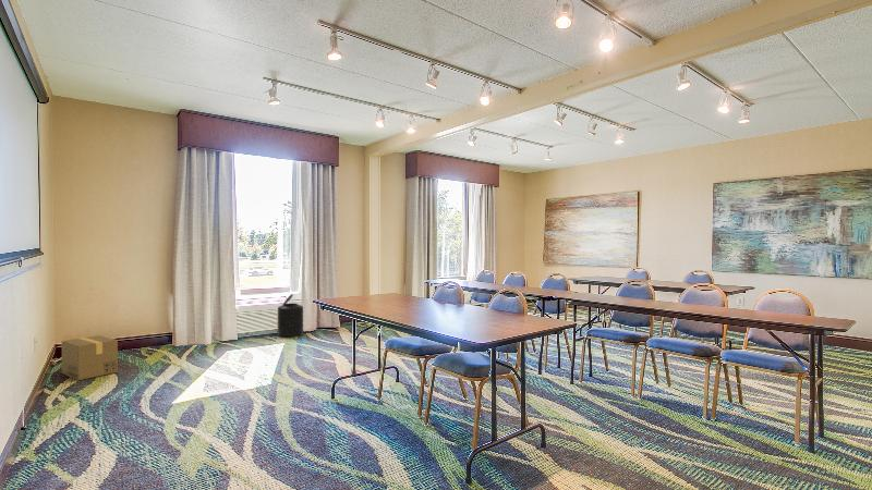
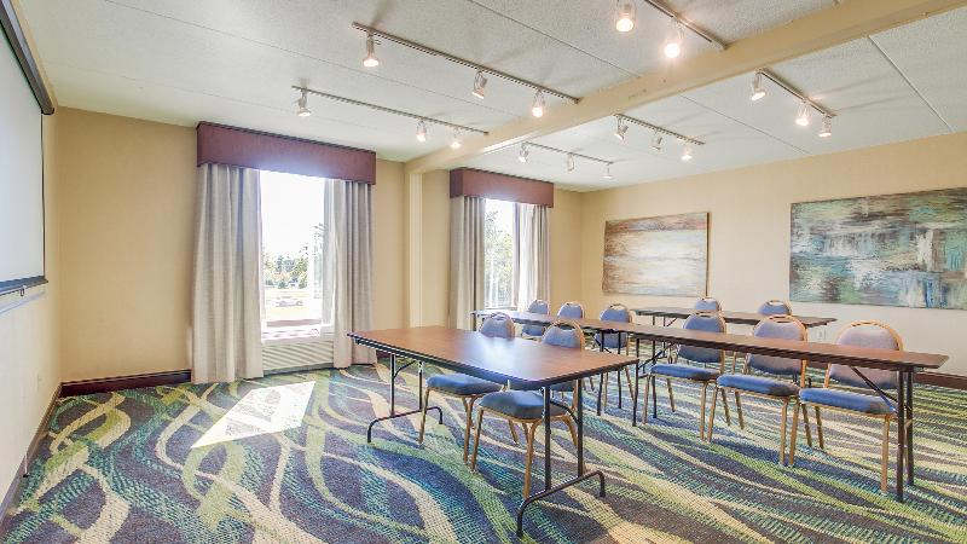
- trash can (290, 314)
- cardboard box (89, 356)
